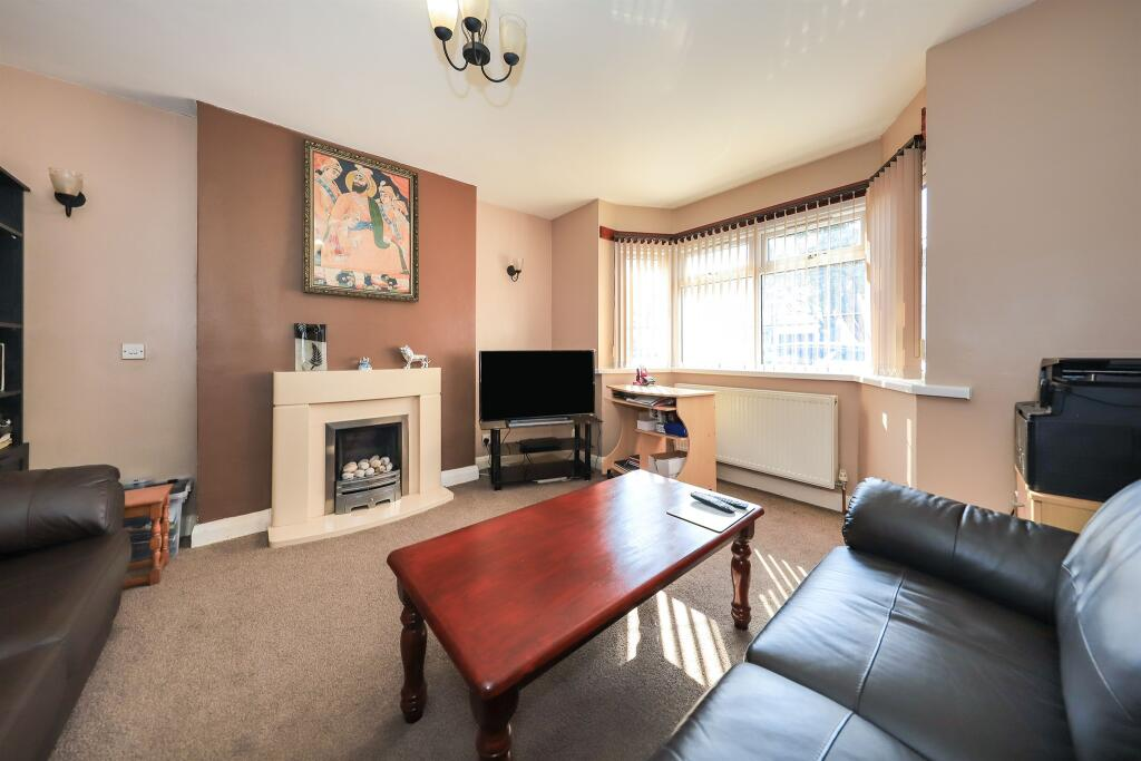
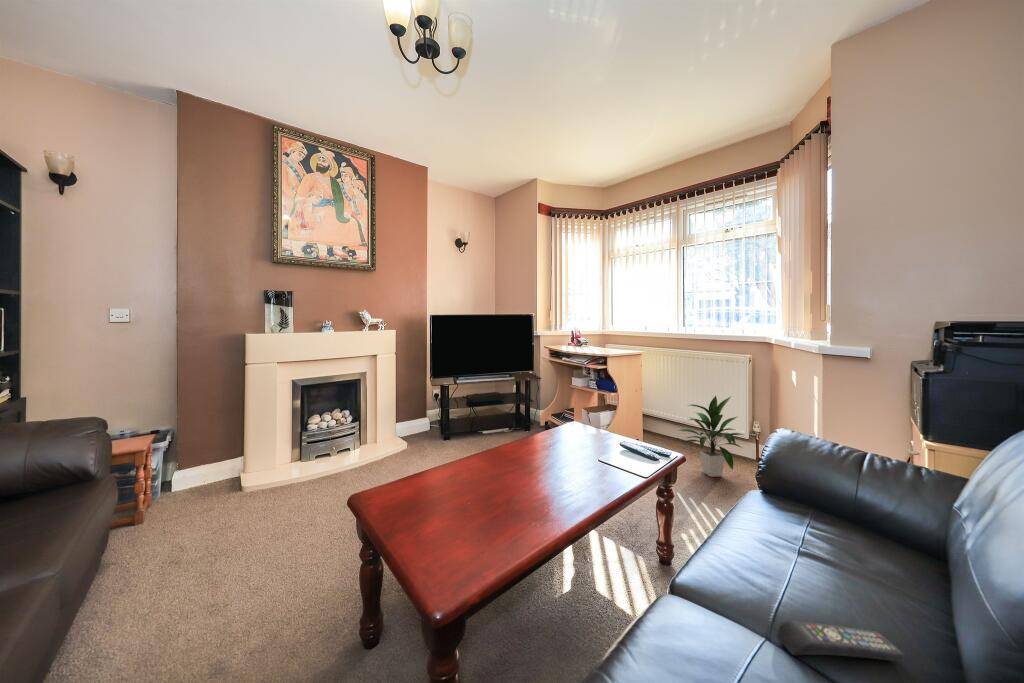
+ indoor plant (712, 435)
+ remote control (837, 641)
